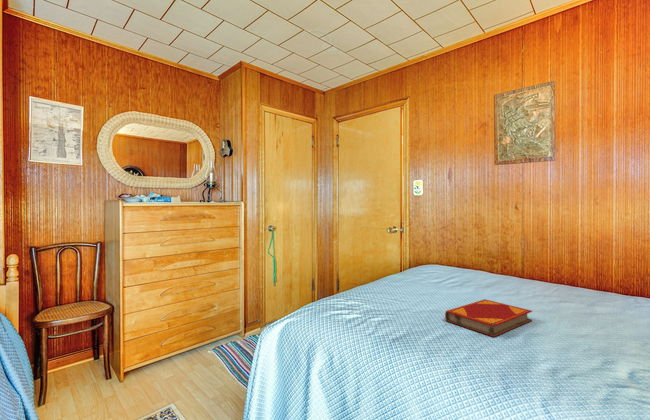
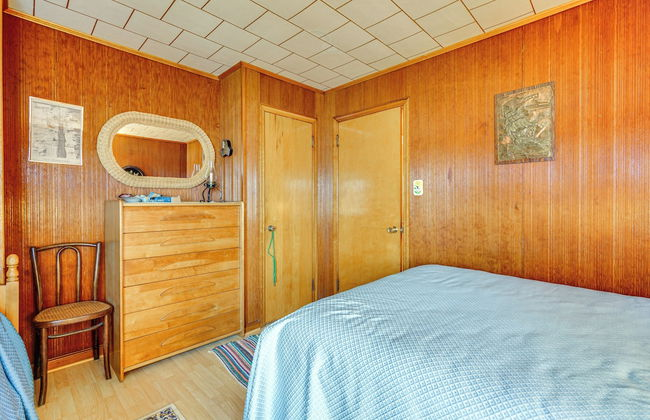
- hardback book (488, 315)
